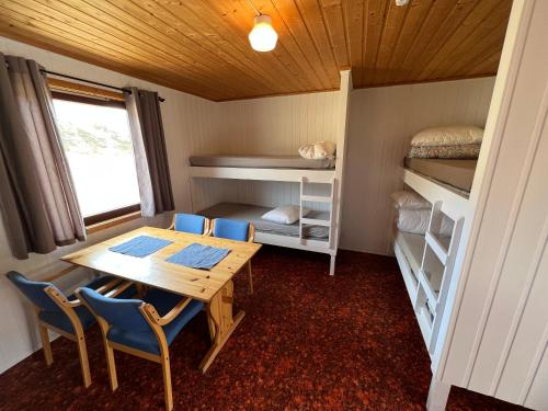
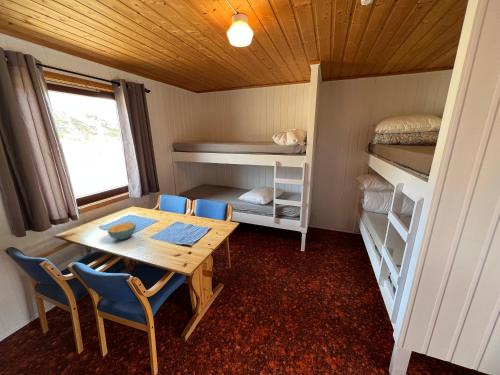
+ cereal bowl (122, 232)
